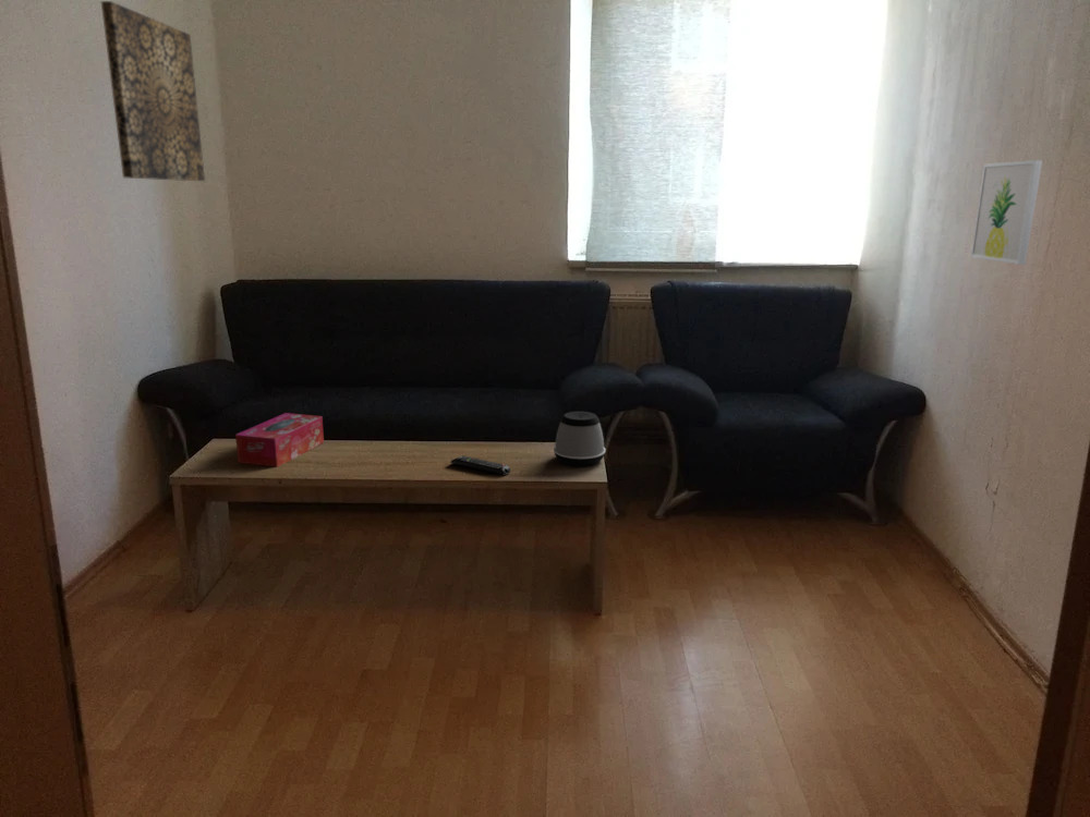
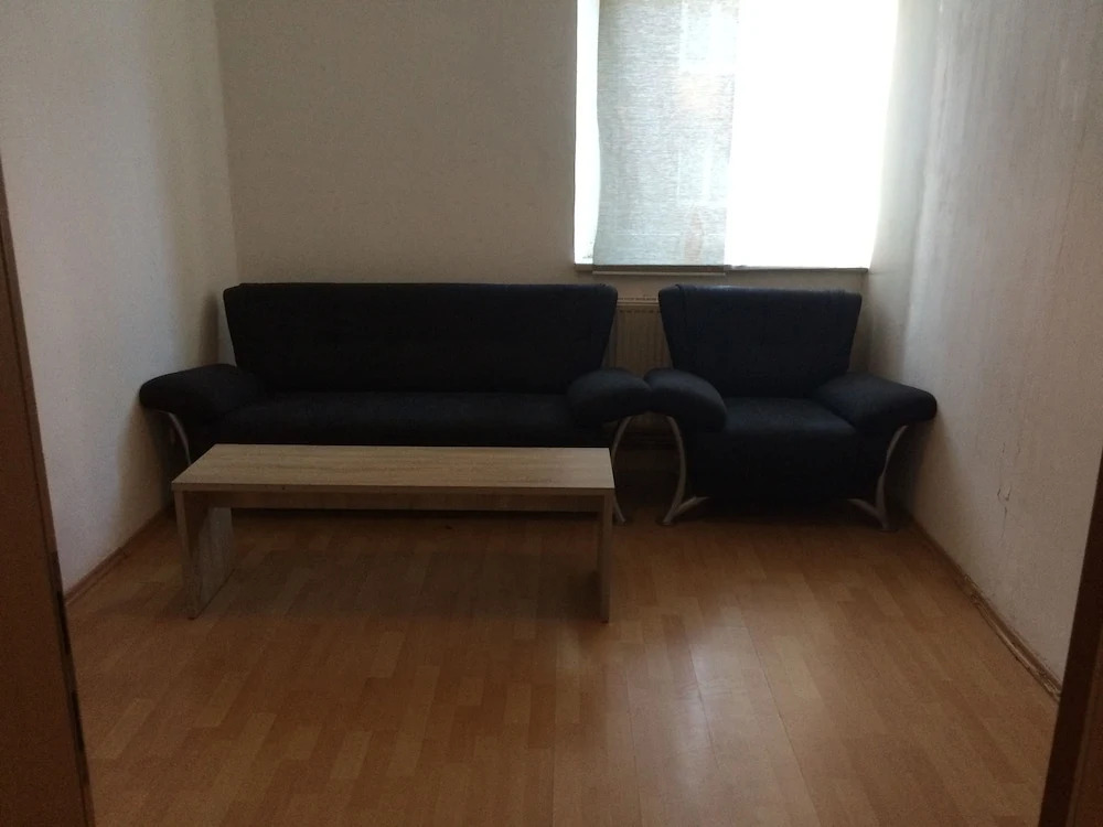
- remote control (480, 465)
- wall art (1003, 211)
- tissue box (281, 438)
- speaker (579, 437)
- wall art (158, 101)
